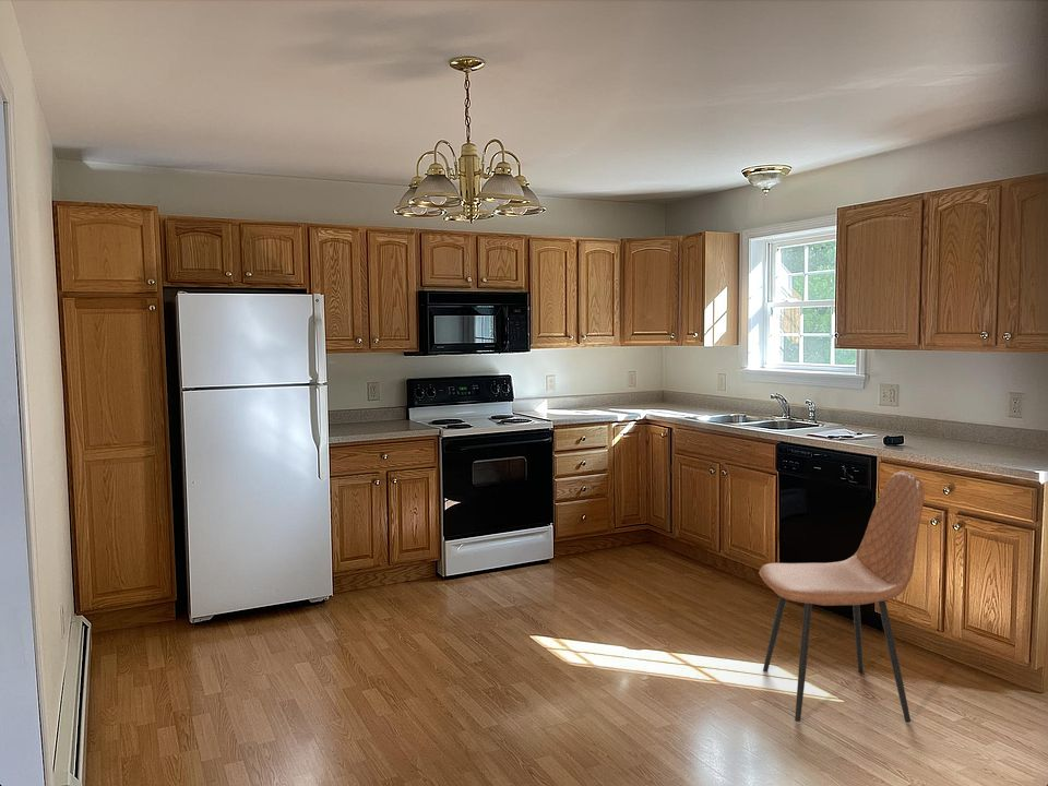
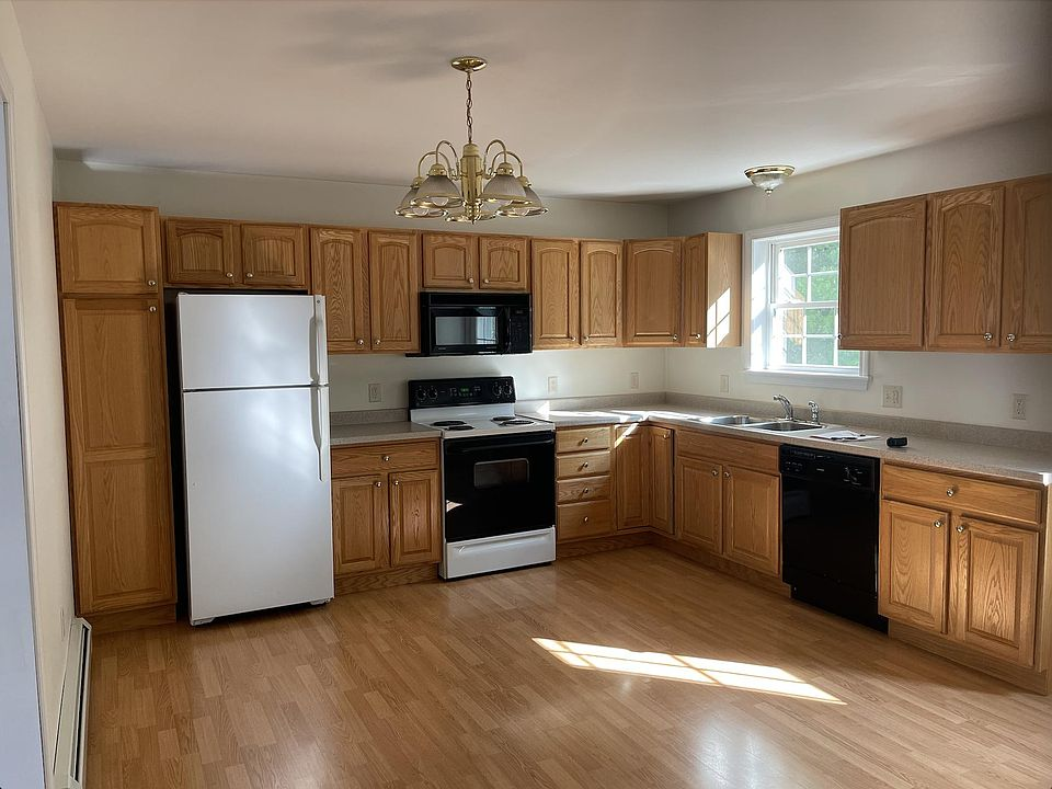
- chair (836, 584)
